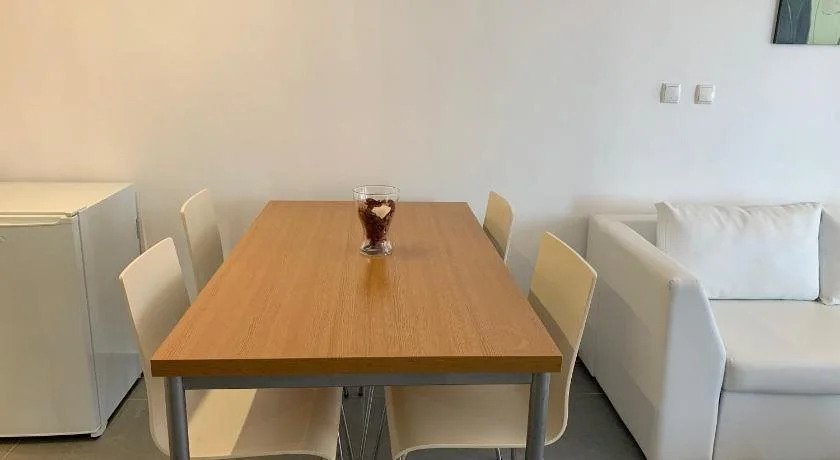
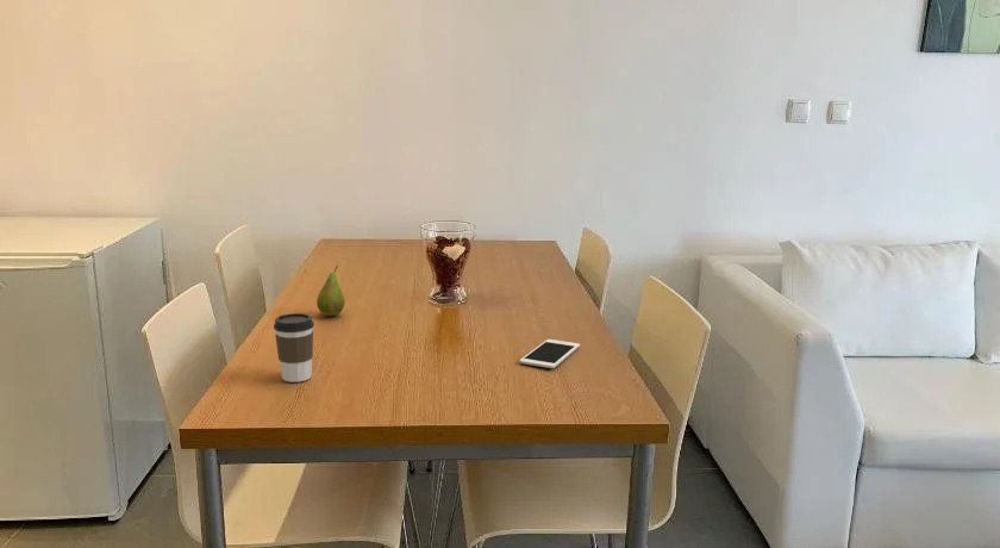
+ coffee cup (295, 347)
+ fruit (330, 291)
+ cell phone (550, 353)
